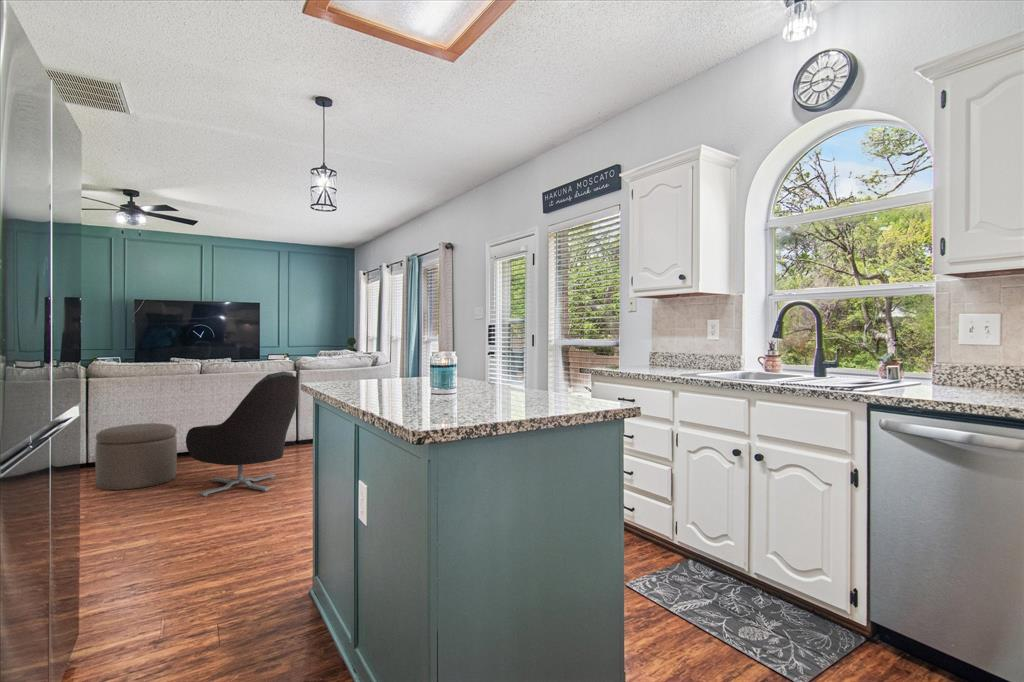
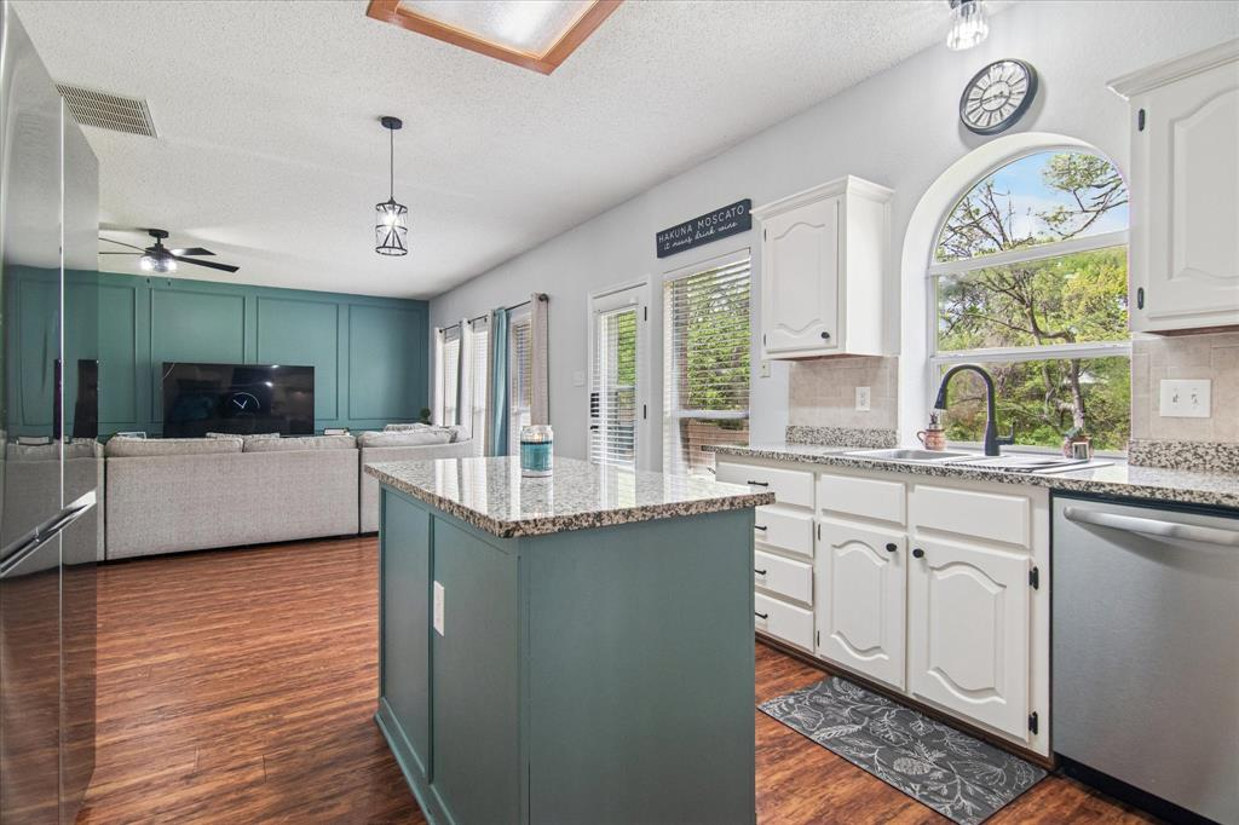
- ottoman (137, 453)
- armchair (244, 428)
